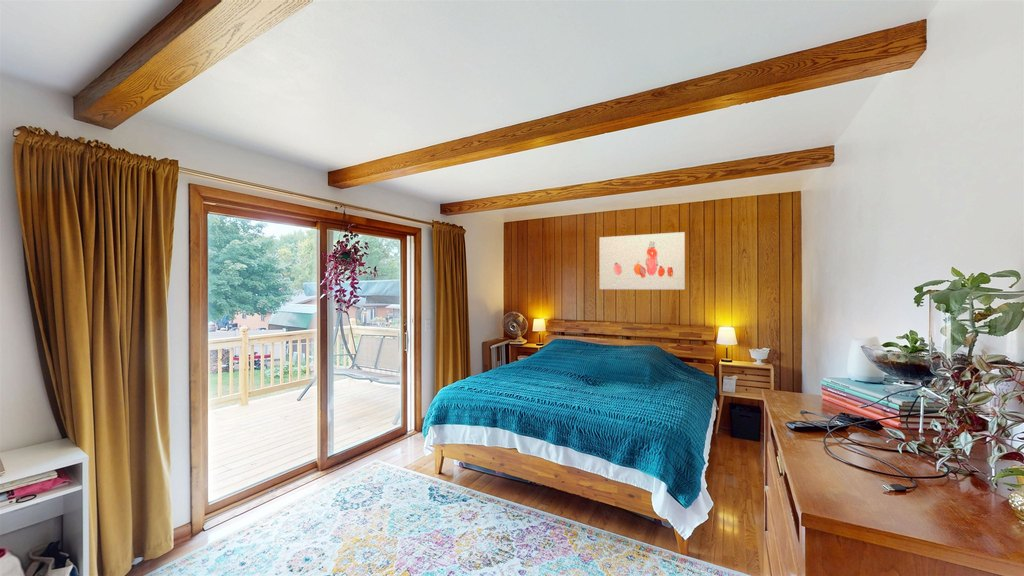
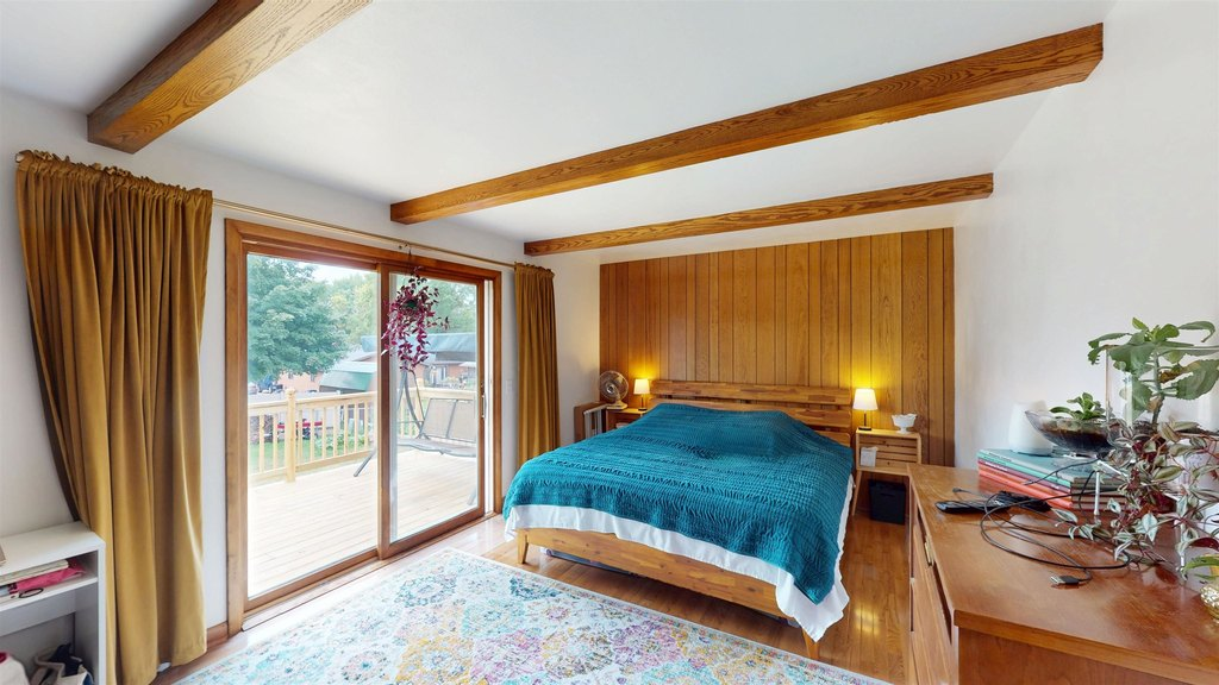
- wall art (640, 262)
